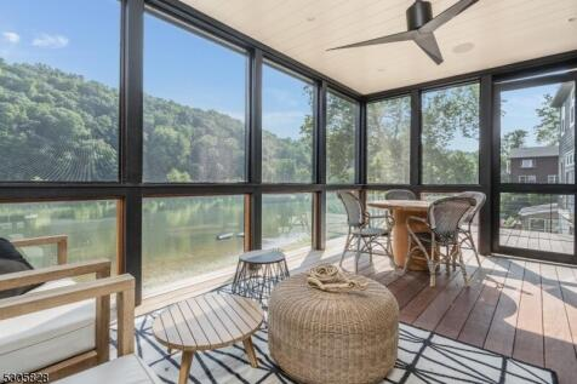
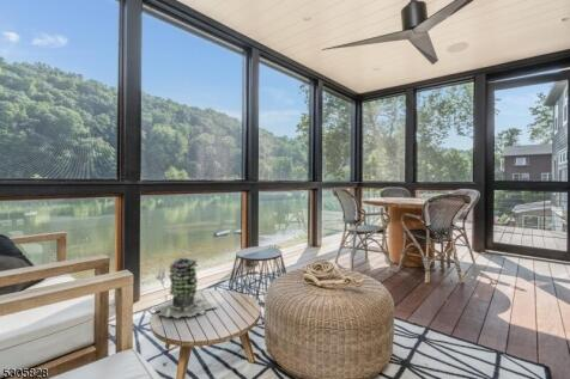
+ succulent plant (184, 280)
